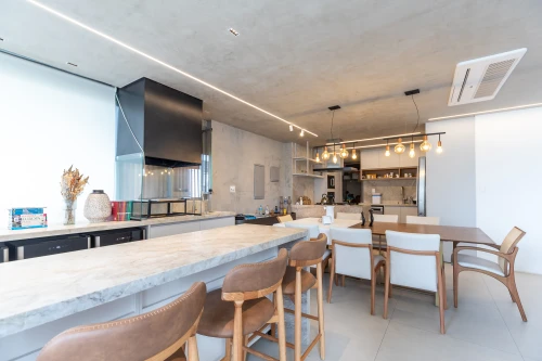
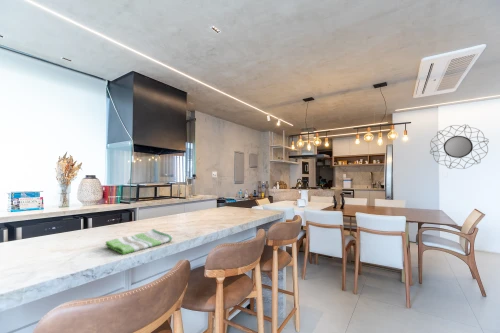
+ dish towel (140, 240)
+ home mirror (457, 146)
